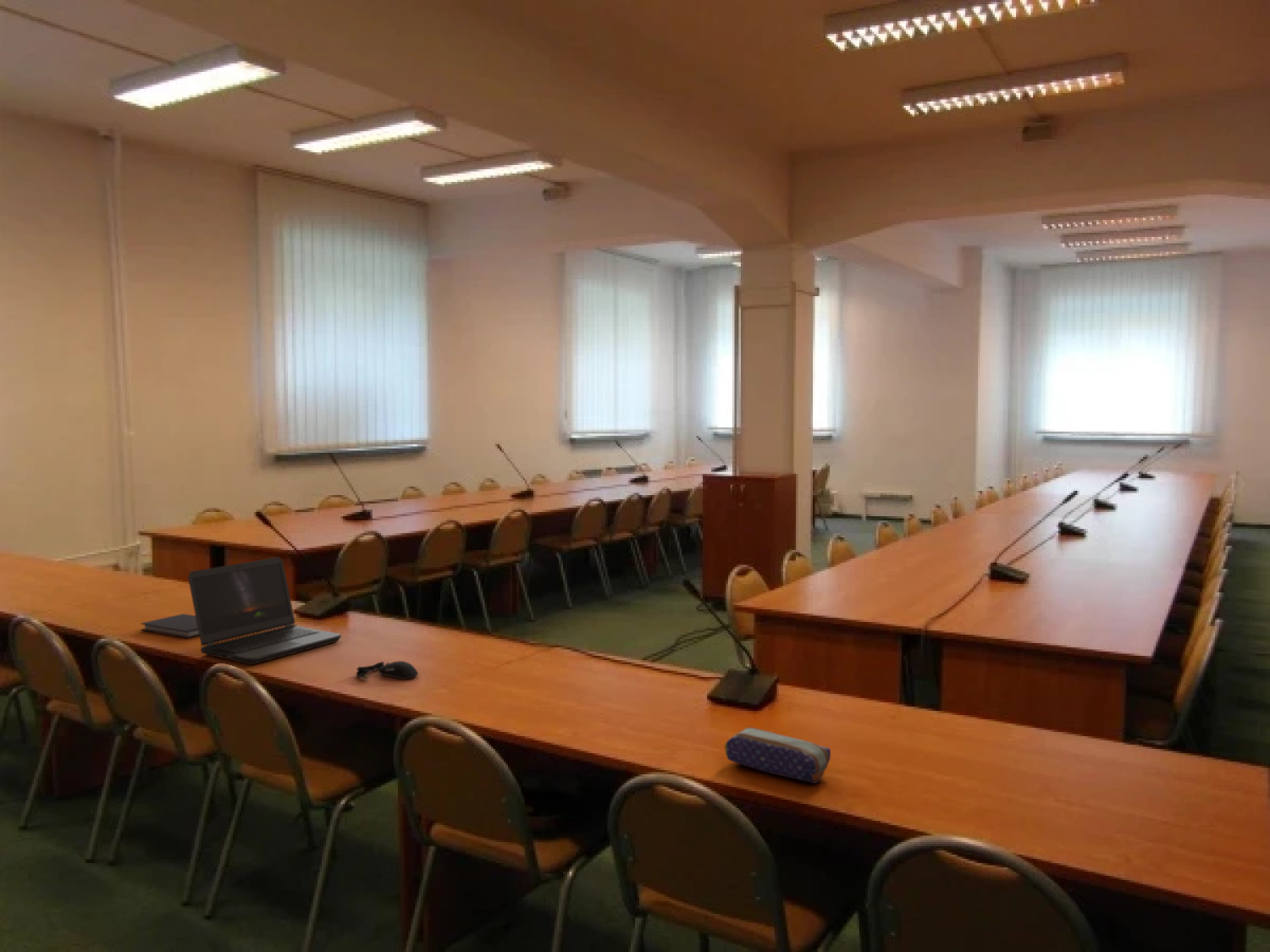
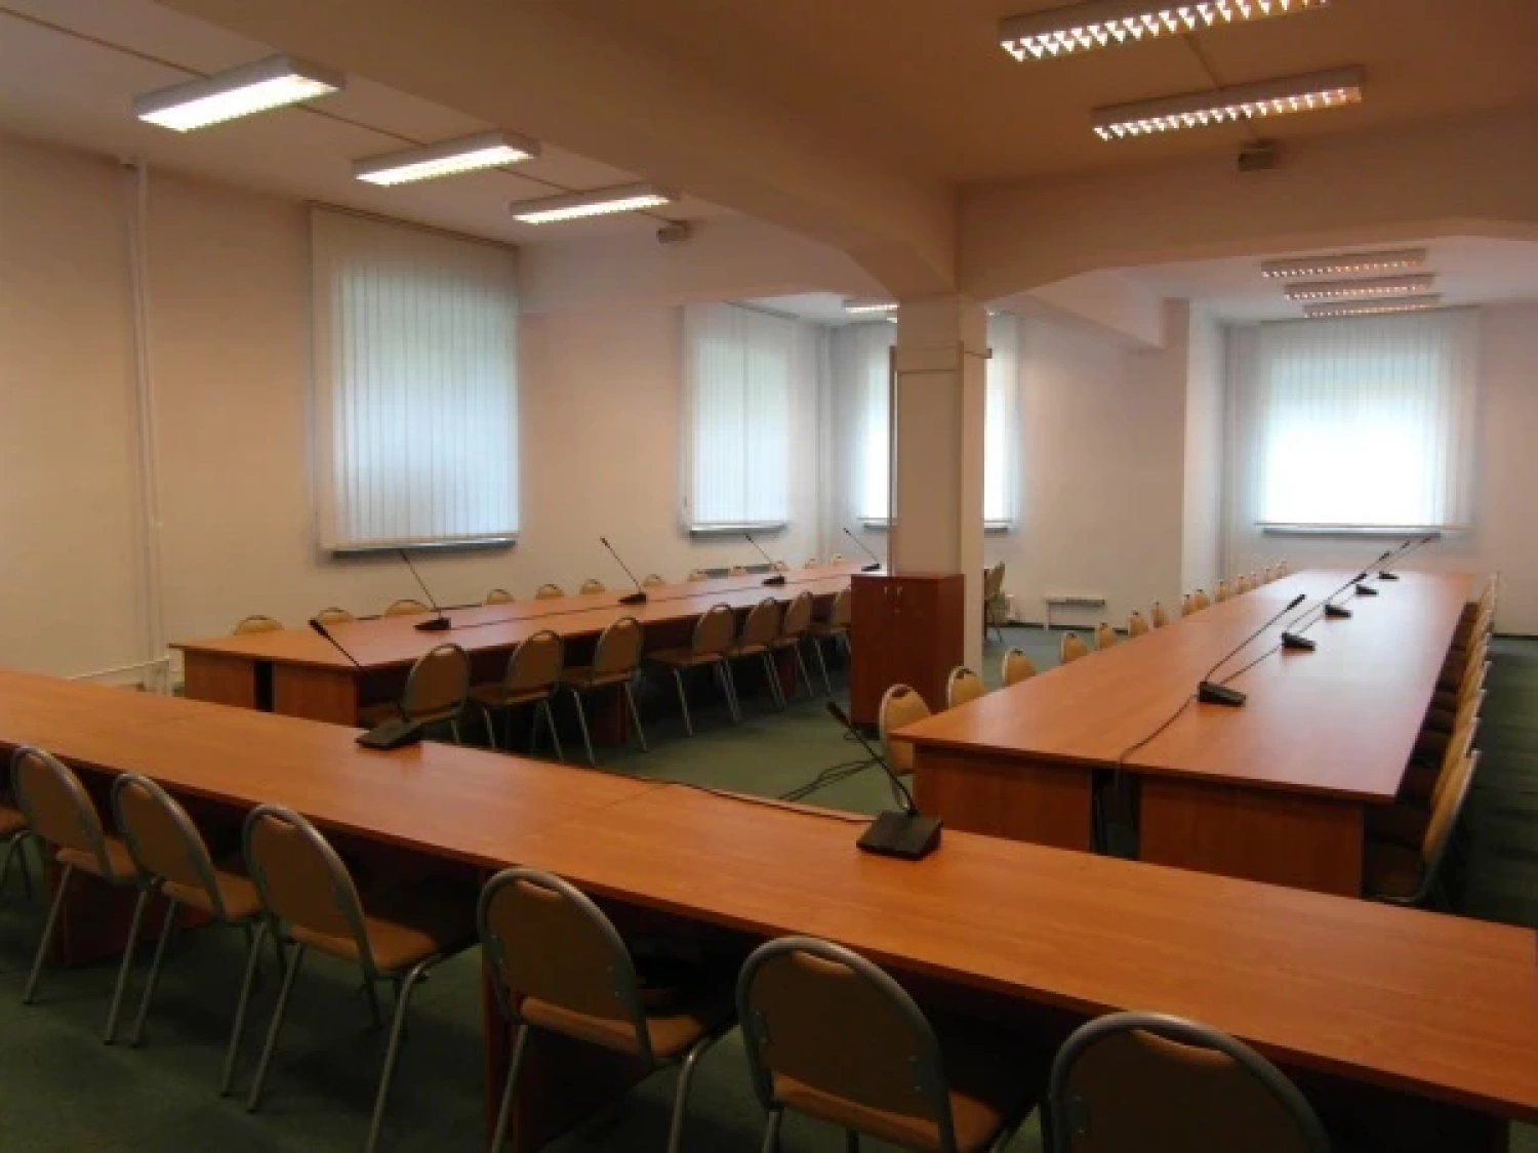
- computer mouse (385, 669)
- diary (185, 625)
- laptop computer (268, 607)
- pencil case (776, 753)
